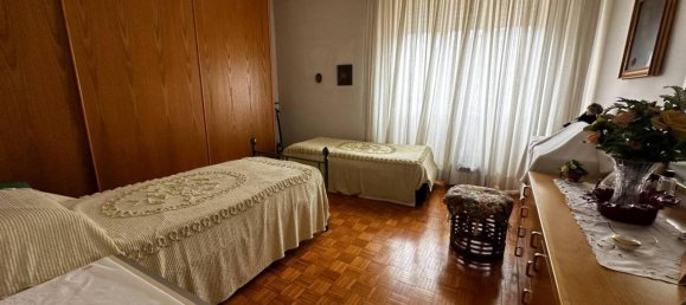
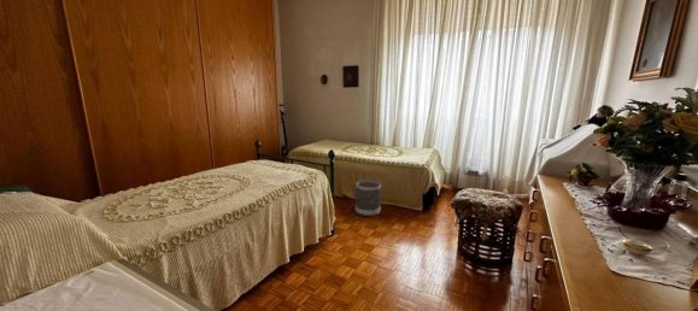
+ wastebasket (368, 196)
